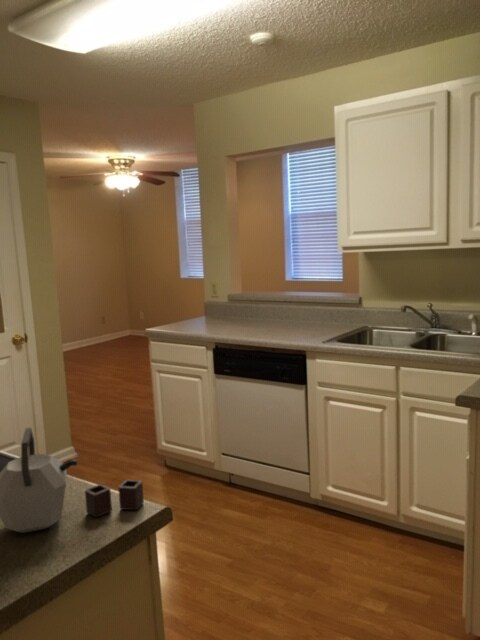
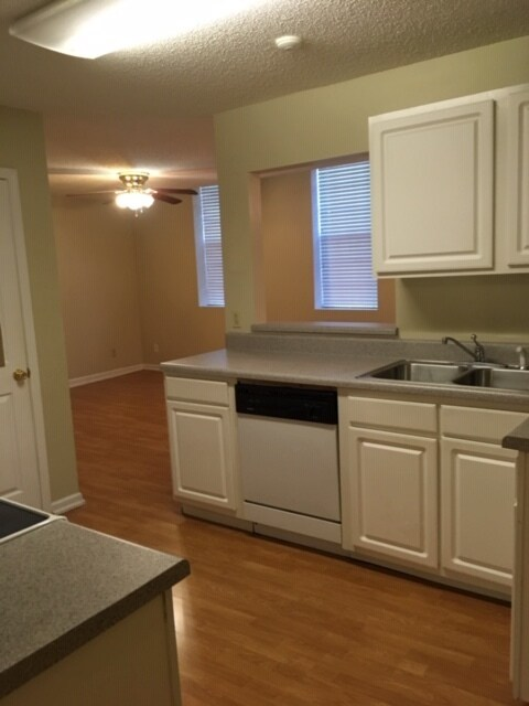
- kettle (65, 473)
